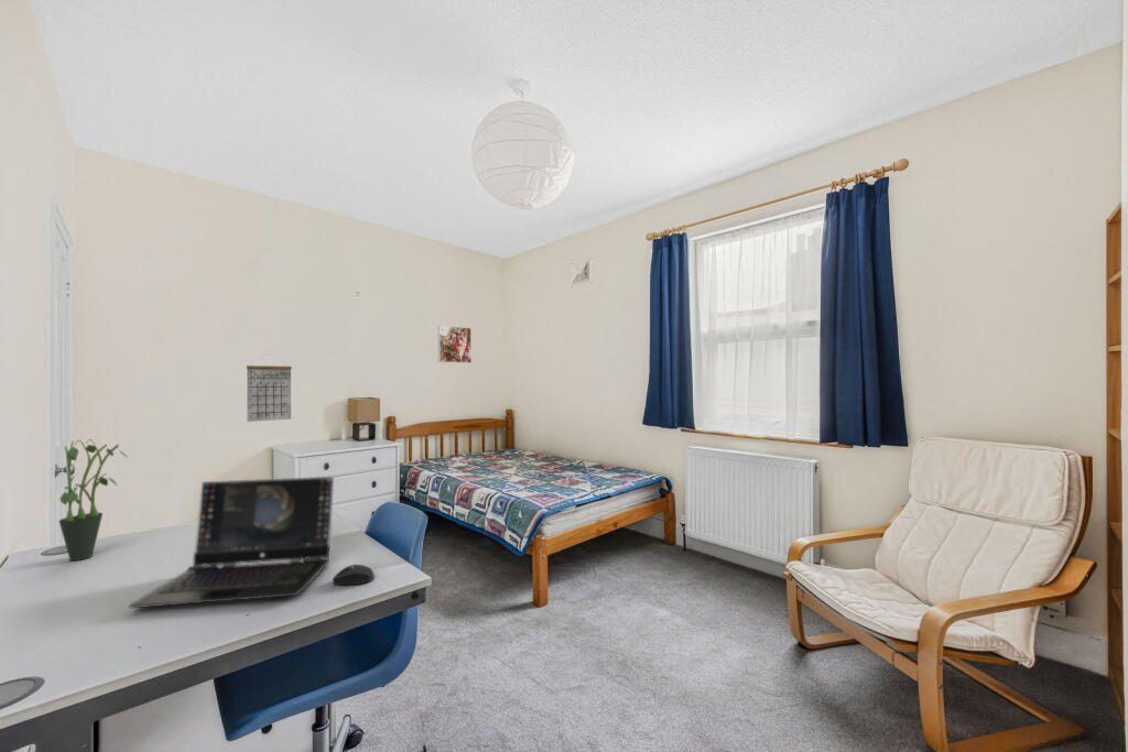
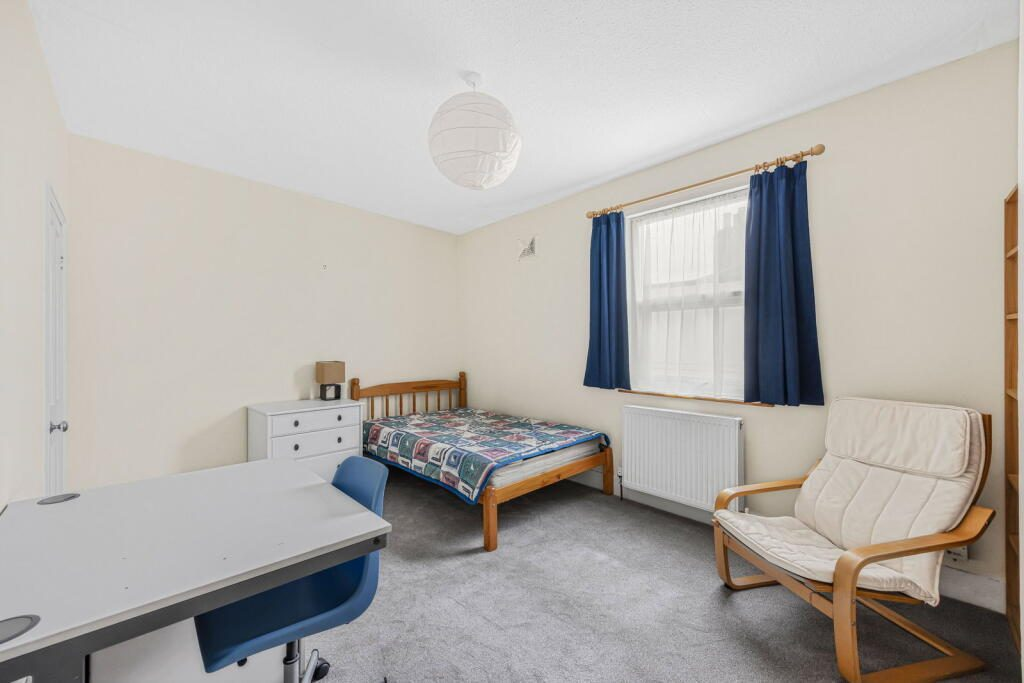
- potted plant (89, 498)
- calendar (269, 386)
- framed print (455, 345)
- laptop (245, 535)
- mouse (354, 574)
